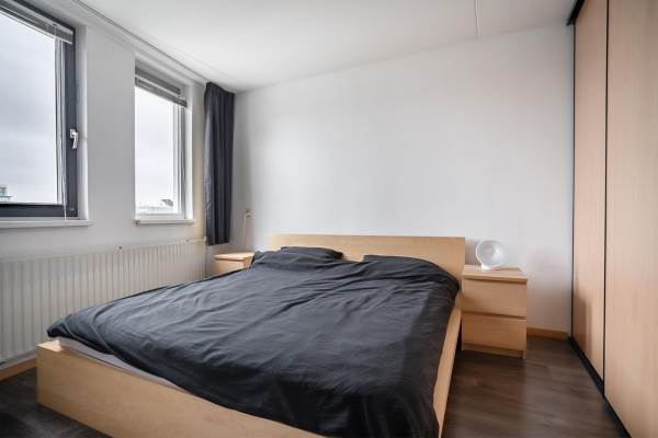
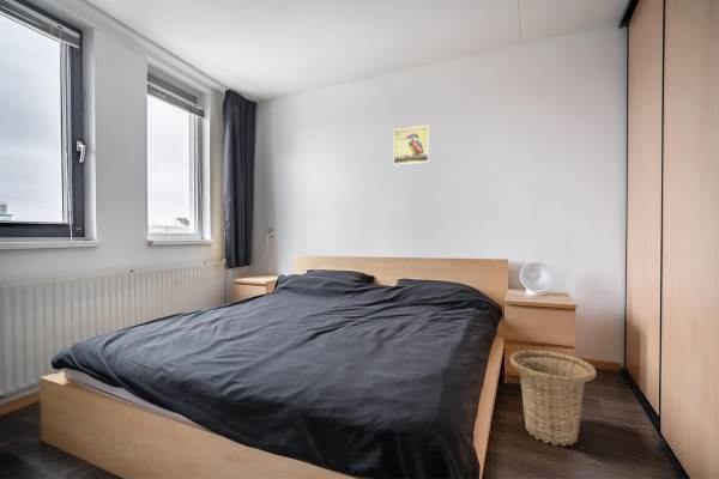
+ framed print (410, 145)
+ basket (550, 396)
